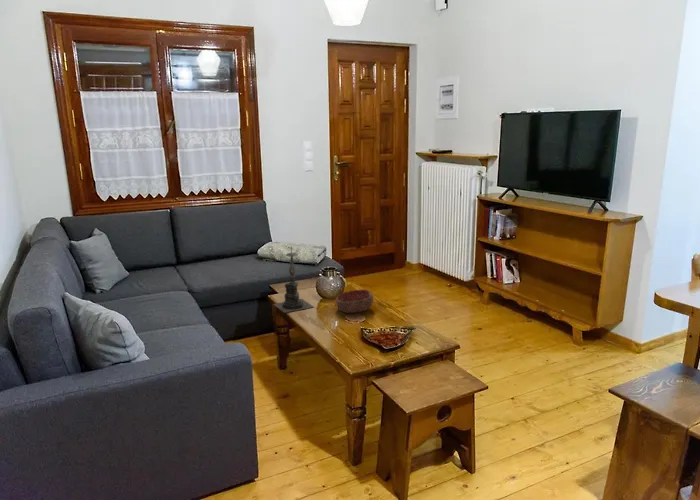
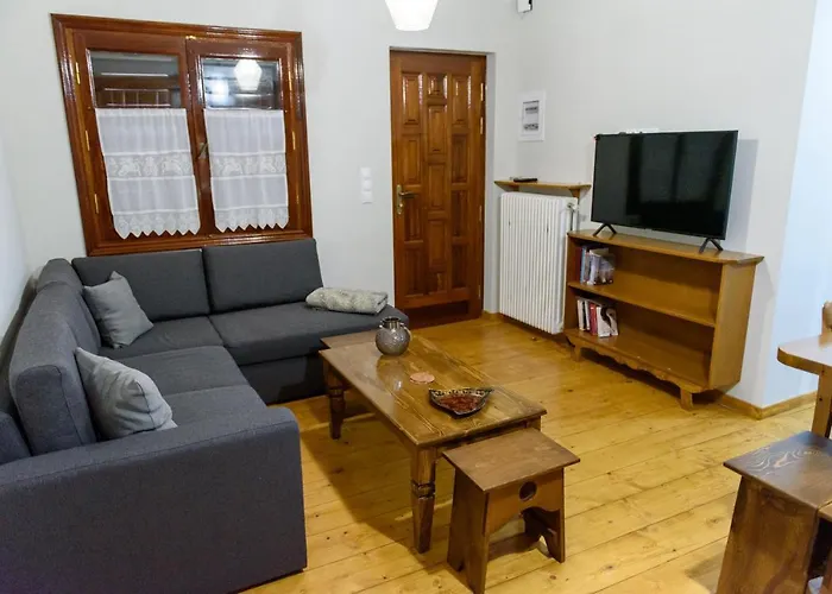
- decorative bowl (354, 301)
- candle holder (292, 275)
